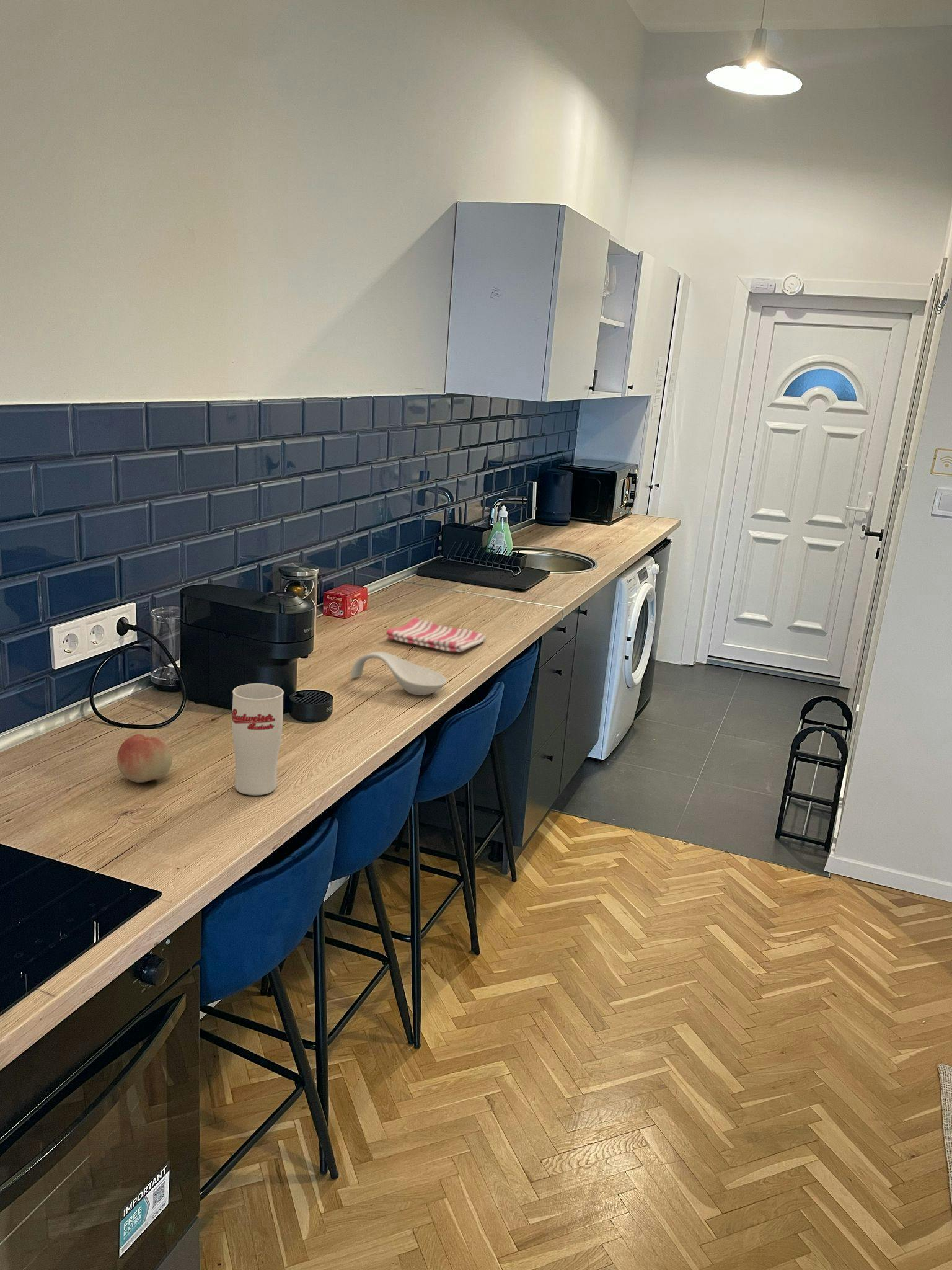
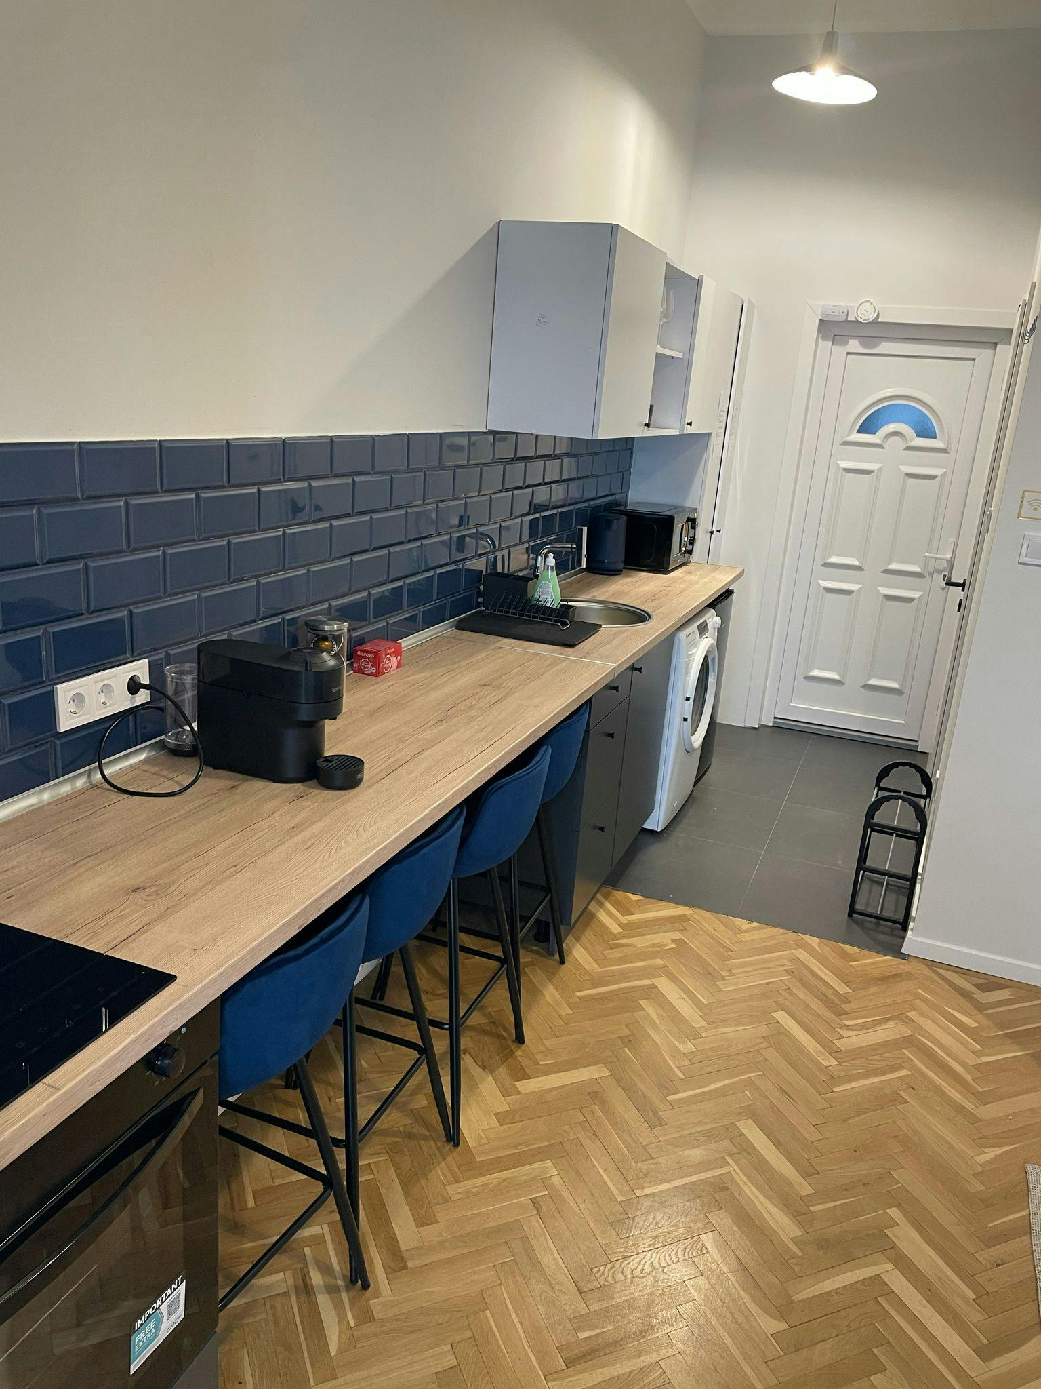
- fruit (144, 758)
- dish towel (436, 634)
- spoon rest (399, 672)
- cup (257, 740)
